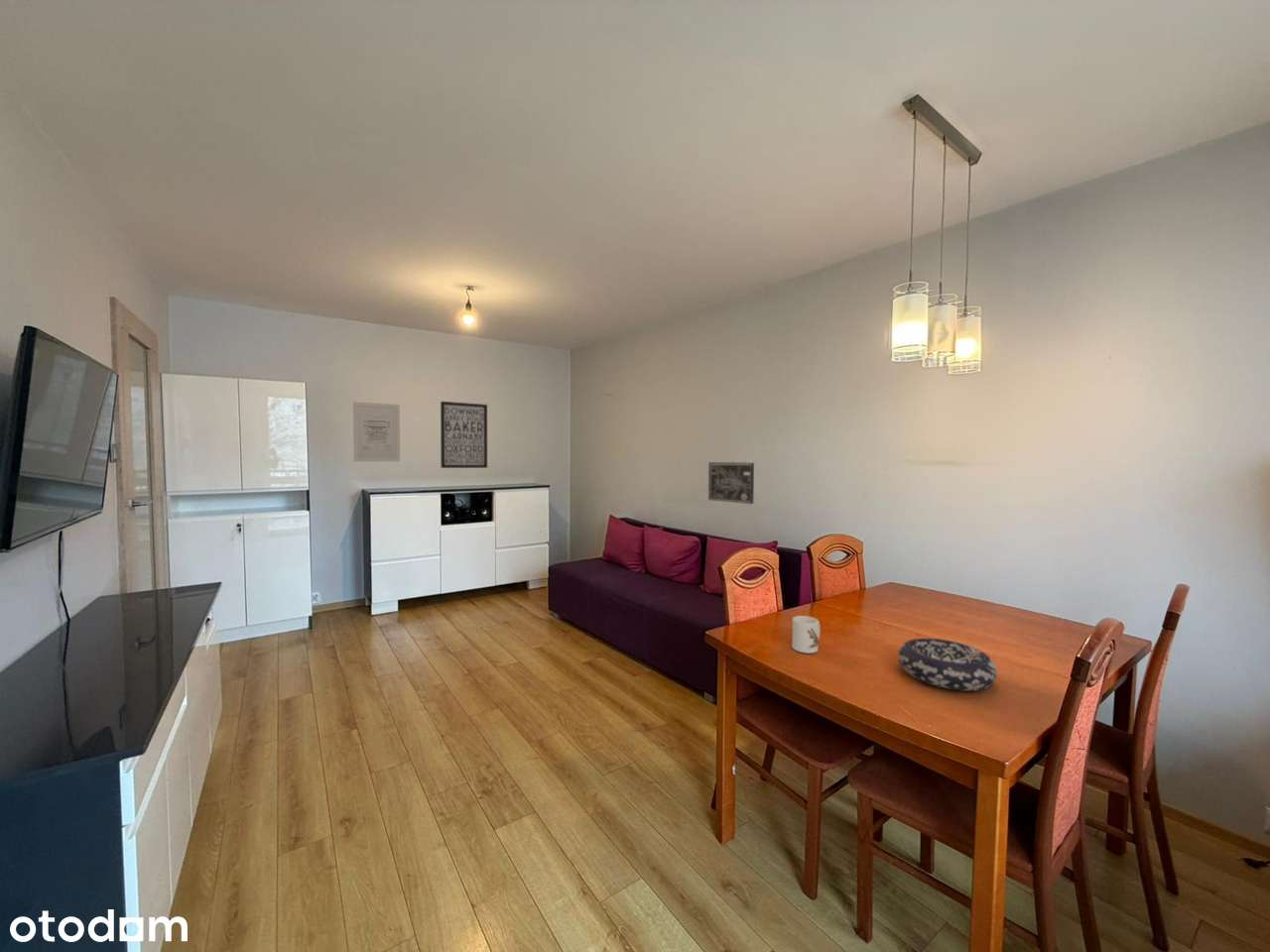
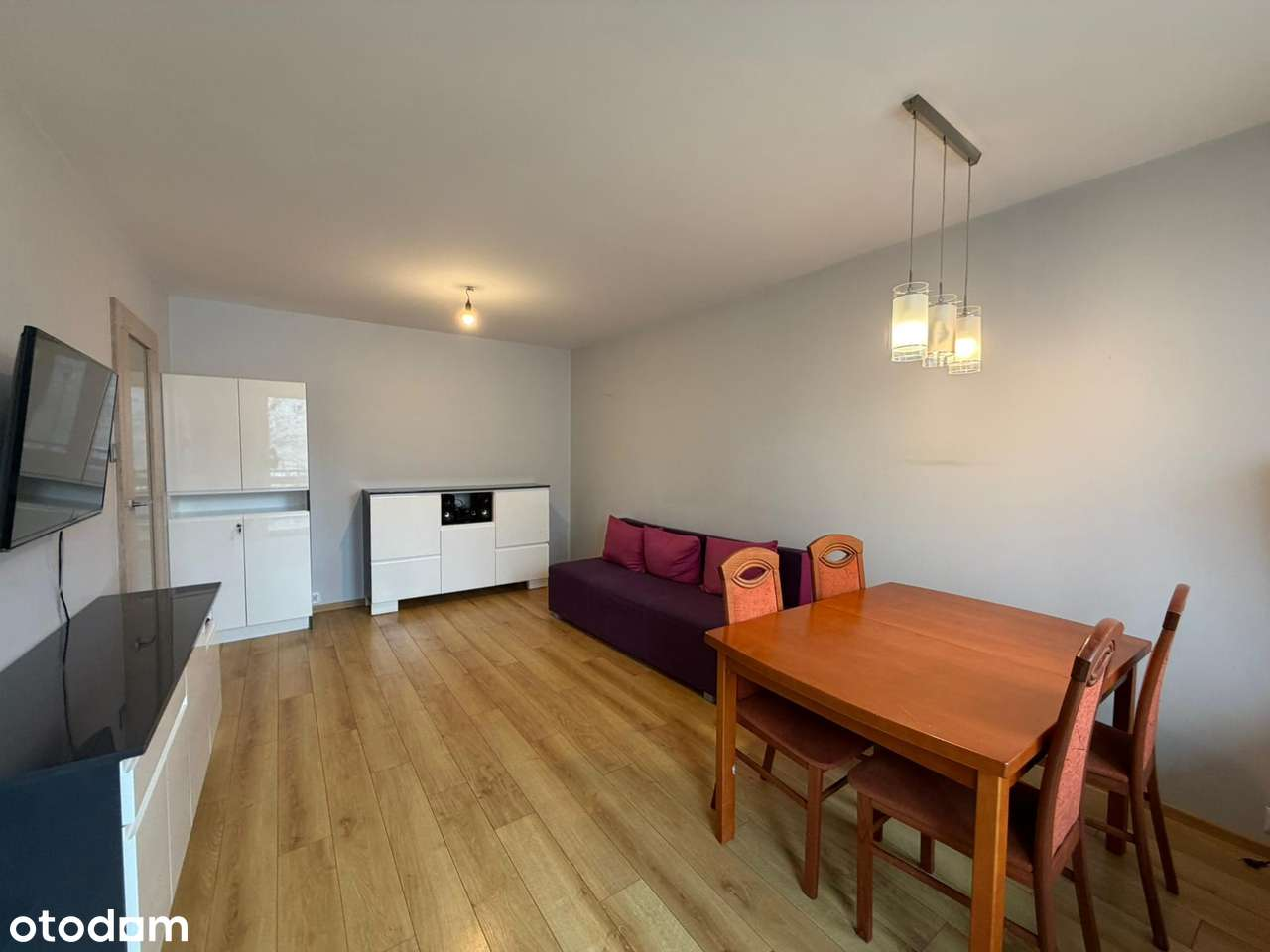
- wall art (464, 435)
- mug (808, 633)
- wall art (377, 432)
- decorative bowl (945, 663)
- wall art (729, 482)
